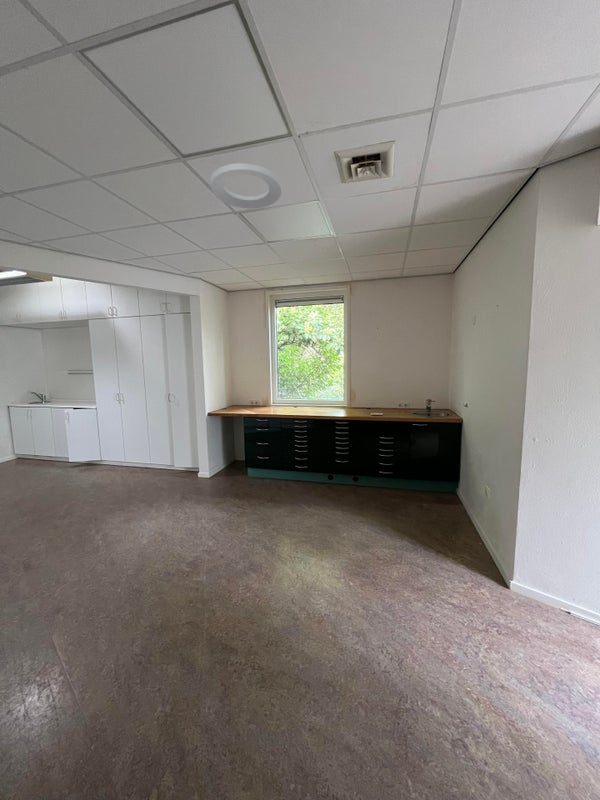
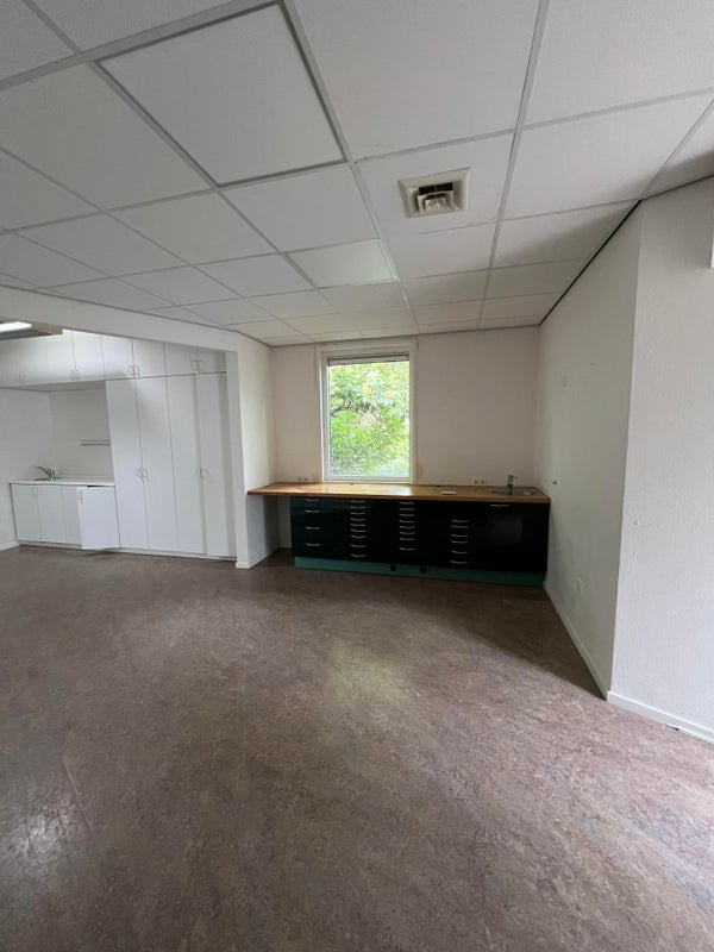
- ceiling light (246, 196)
